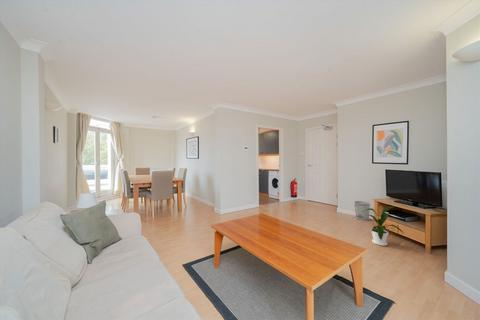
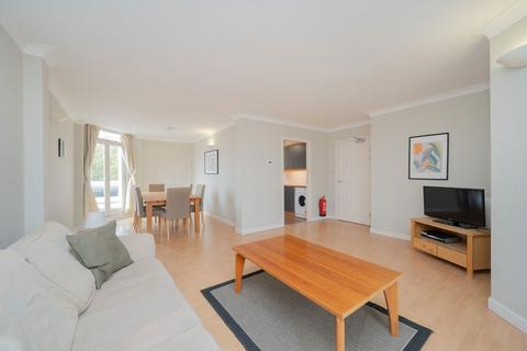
- house plant (380, 224)
- wastebasket (362, 210)
